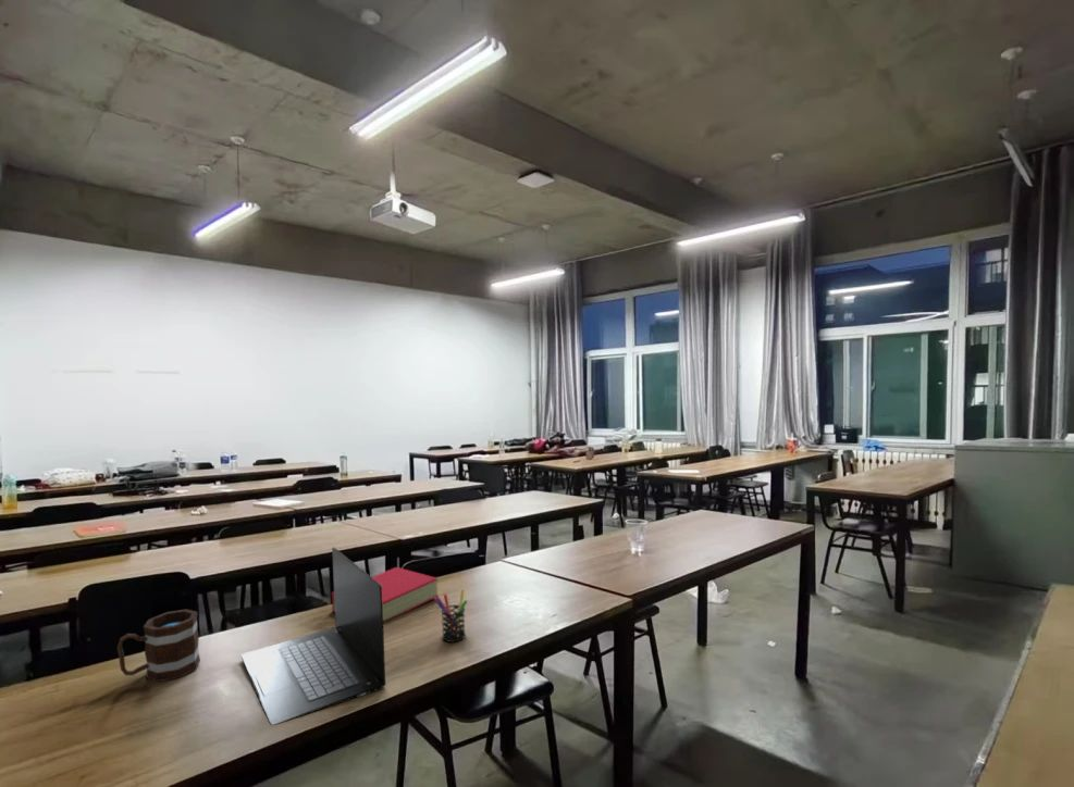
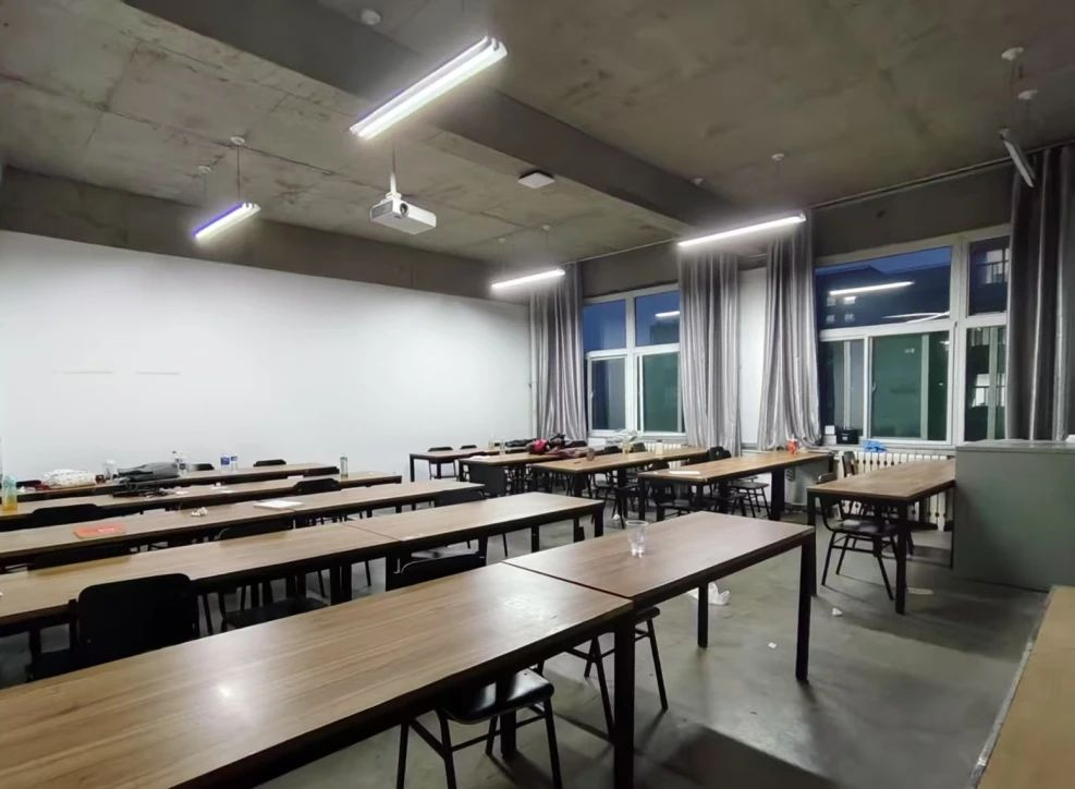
- laptop (310, 634)
- pen holder (454, 614)
- mug (160, 647)
- book (386, 595)
